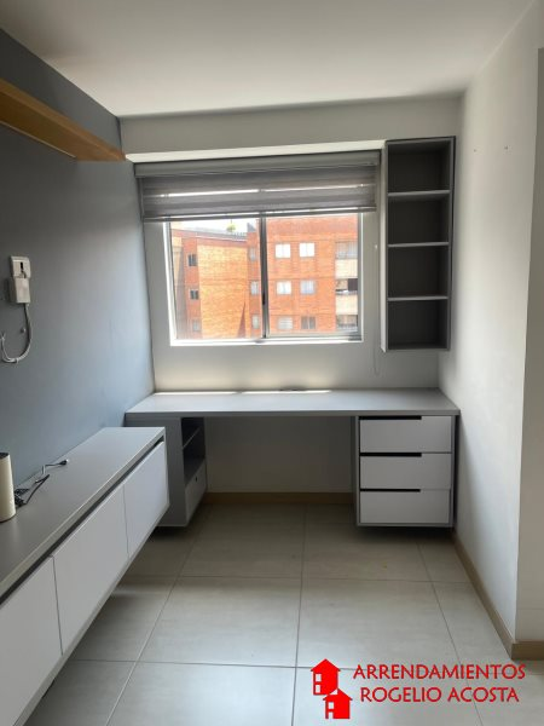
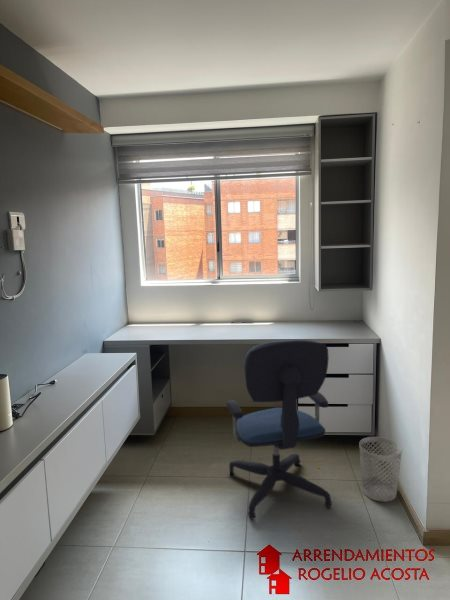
+ office chair (276, 412)
+ wastebasket (379, 469)
